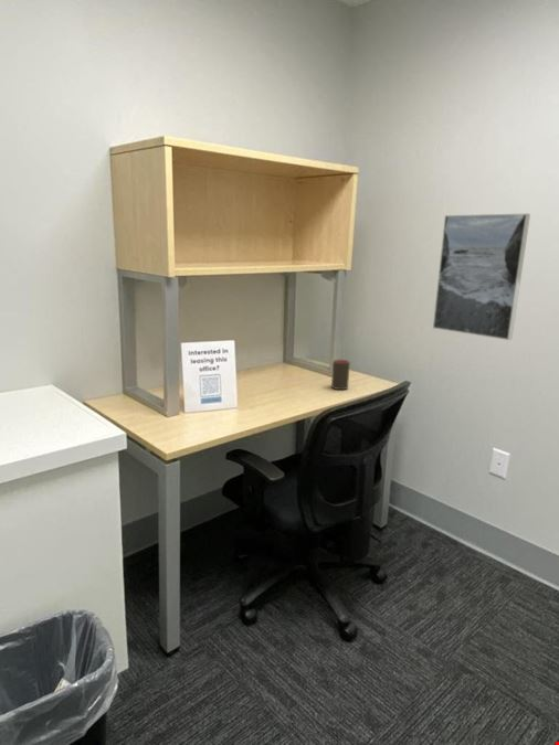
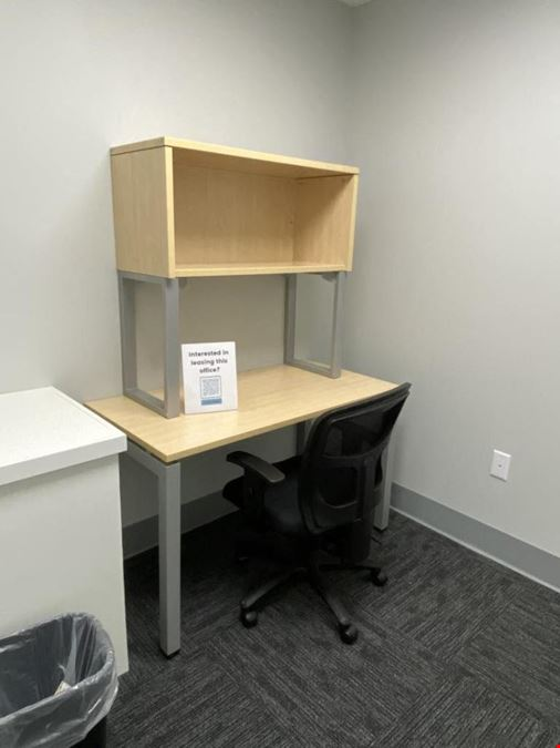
- cup (340, 374)
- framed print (477, 275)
